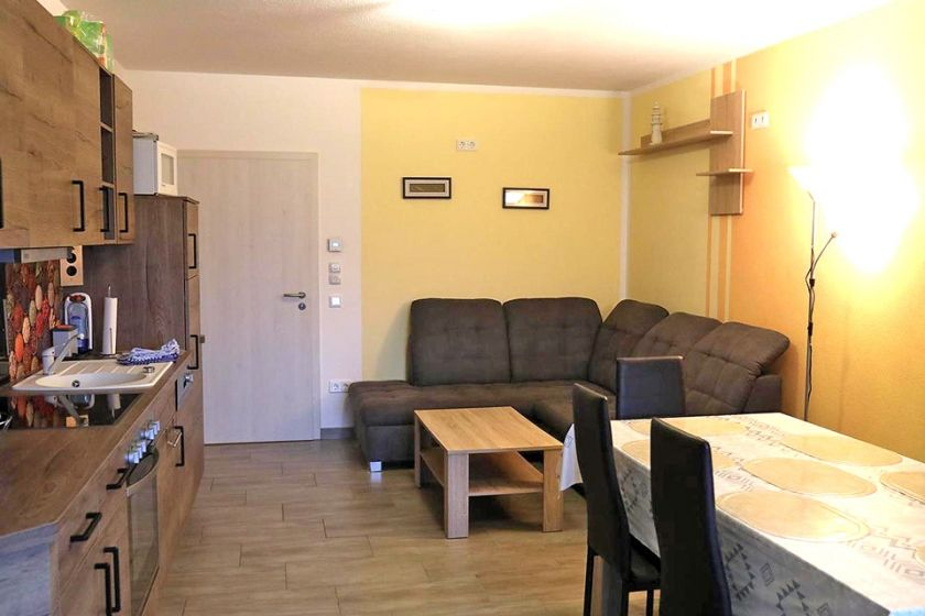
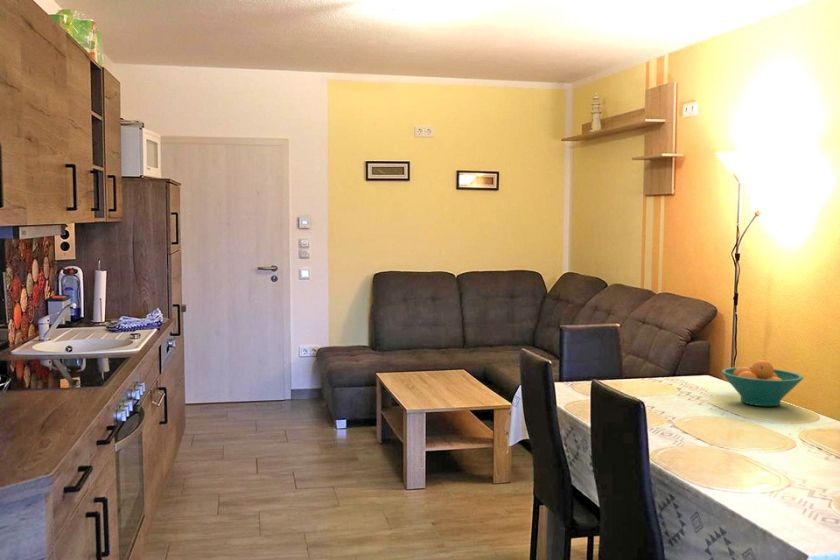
+ fruit bowl (761, 381)
